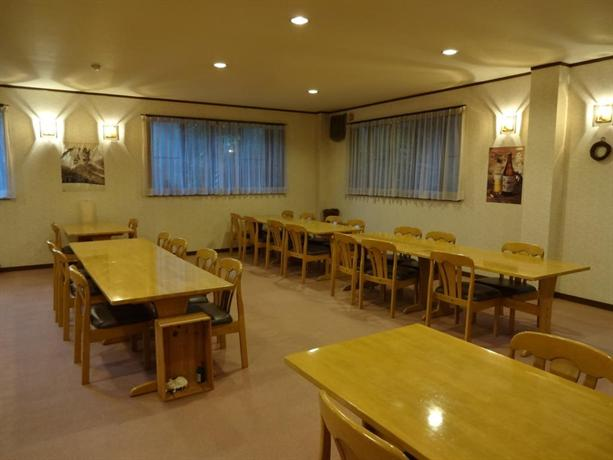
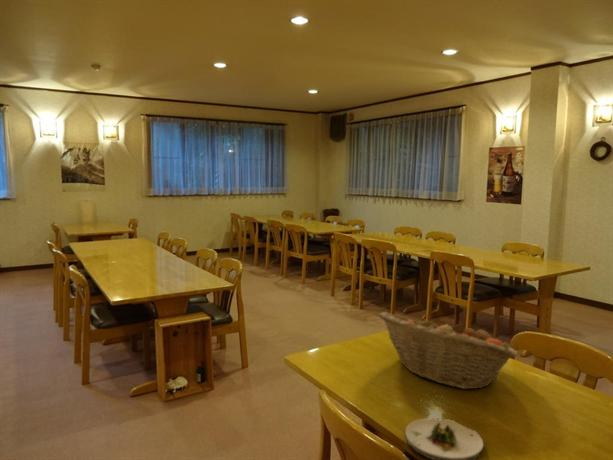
+ fruit basket (442, 342)
+ salad plate (442, 434)
